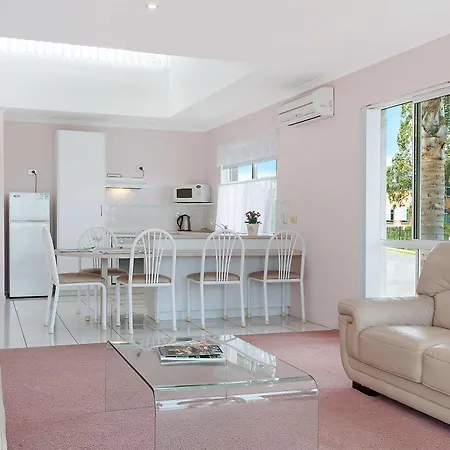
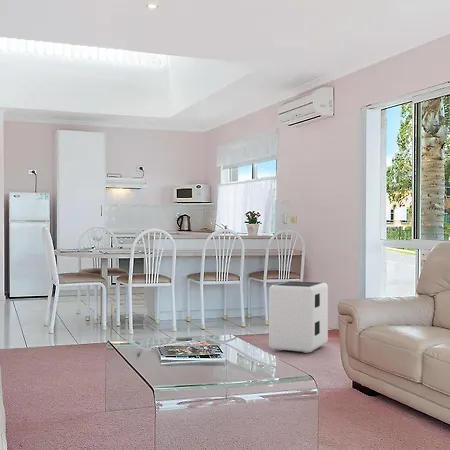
+ air purifier (298, 316)
